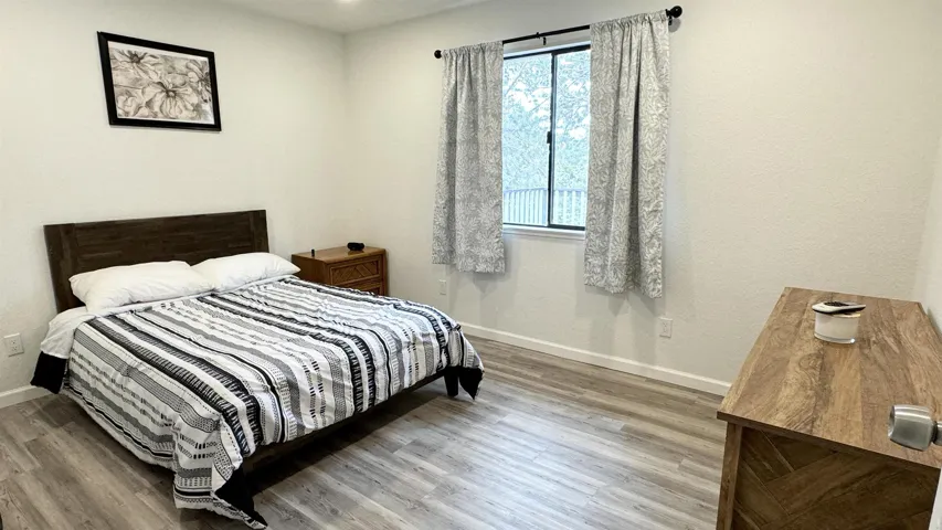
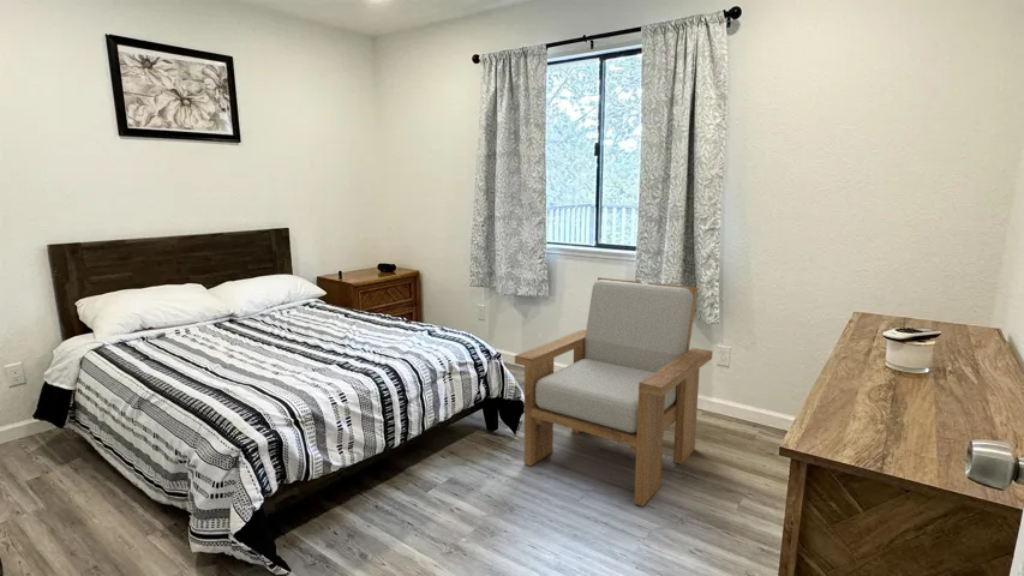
+ armchair (615, 374)
